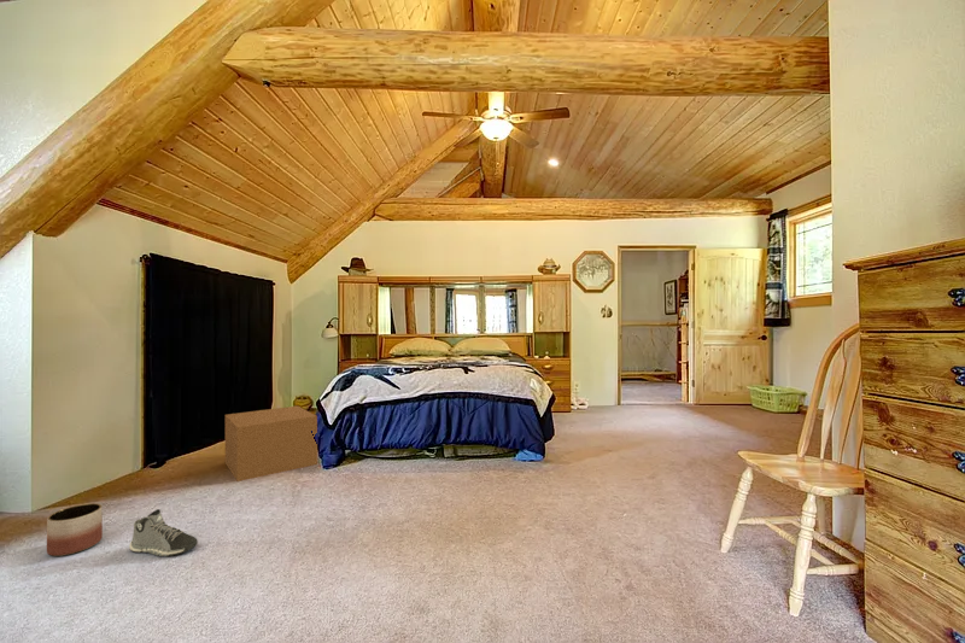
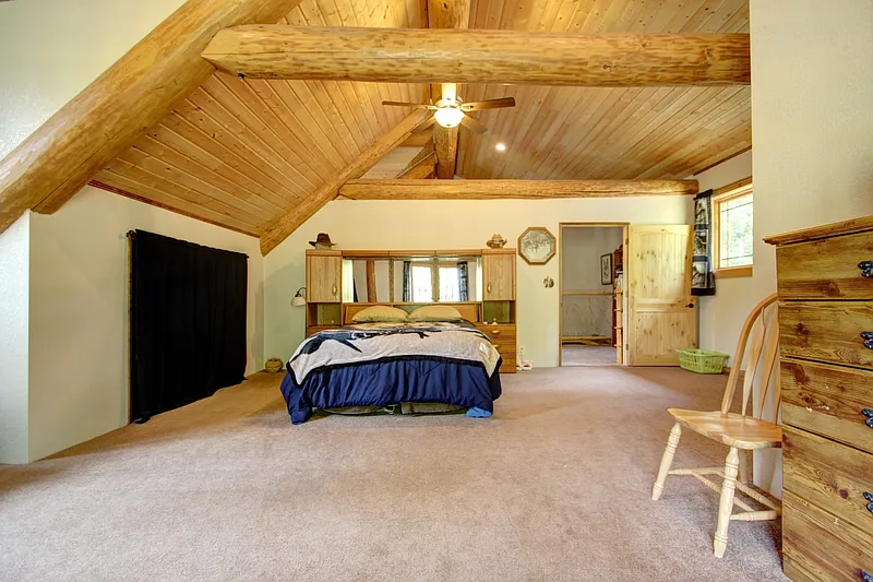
- sneaker (162, 530)
- planter (75, 528)
- cardboard box (270, 439)
